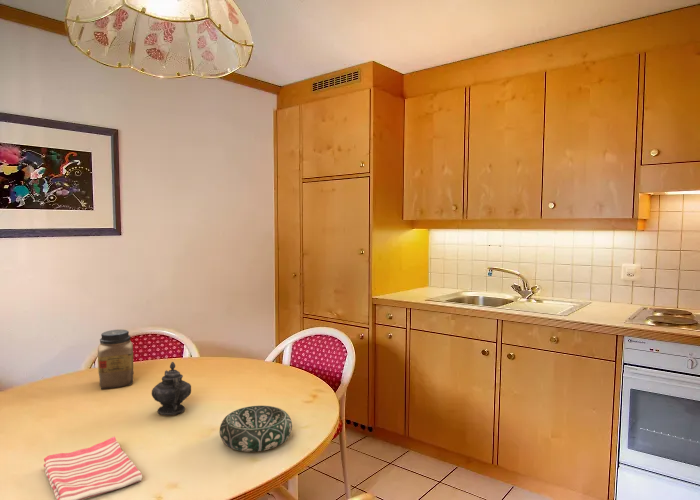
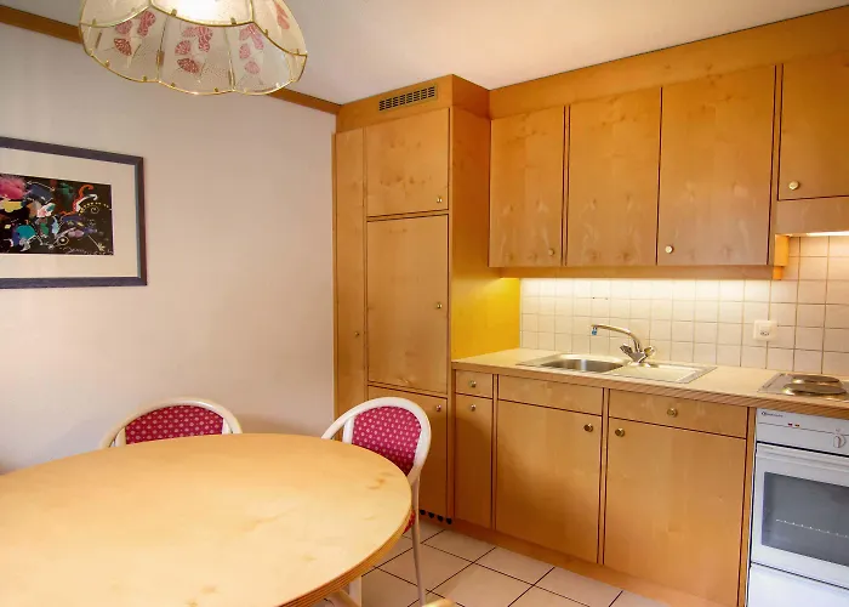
- dish towel (91, 468)
- decorative bowl (256, 427)
- jar (115, 357)
- teapot (171, 386)
